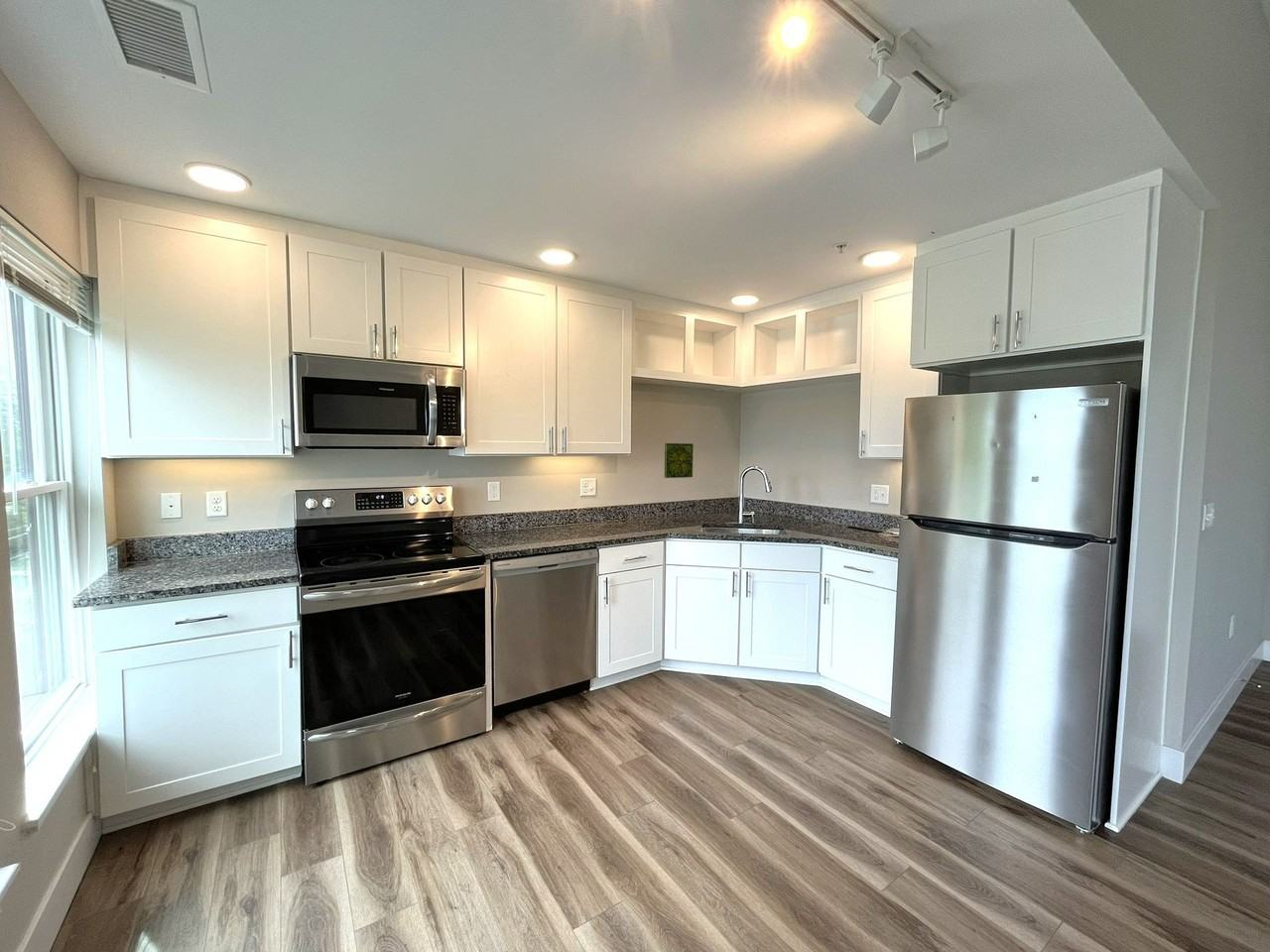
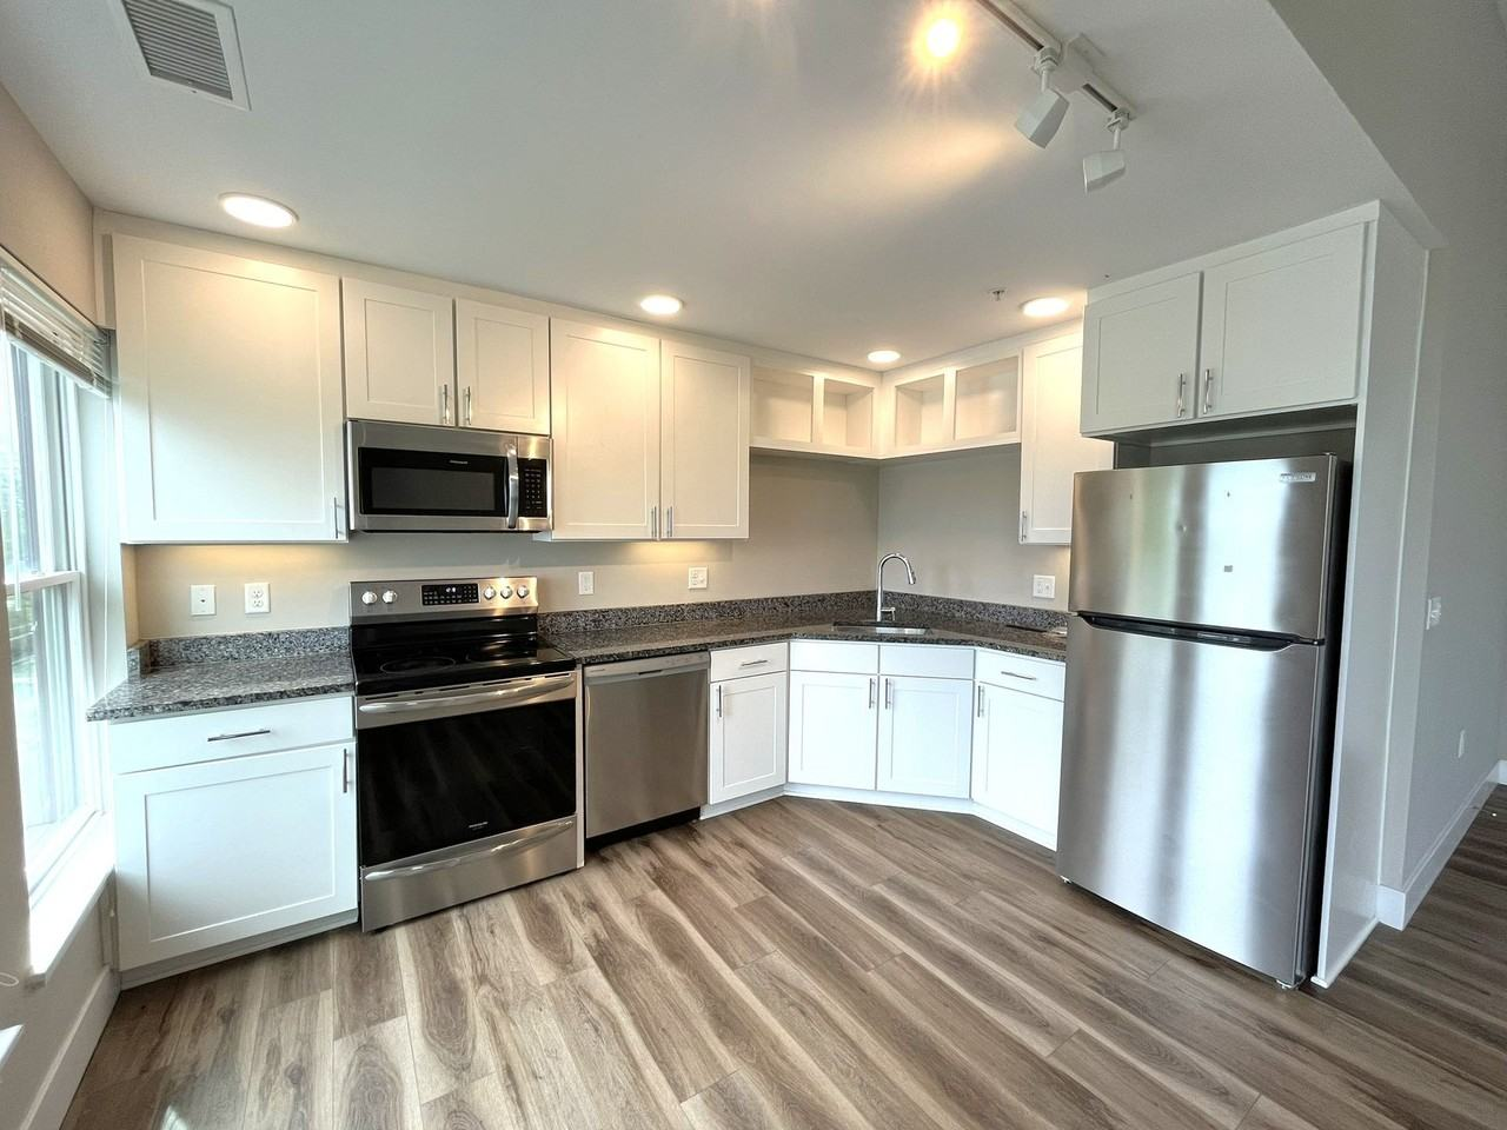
- decorative tile (679, 460)
